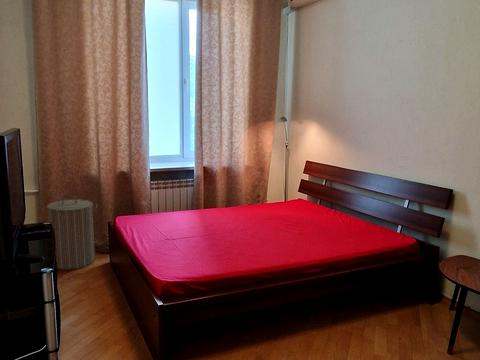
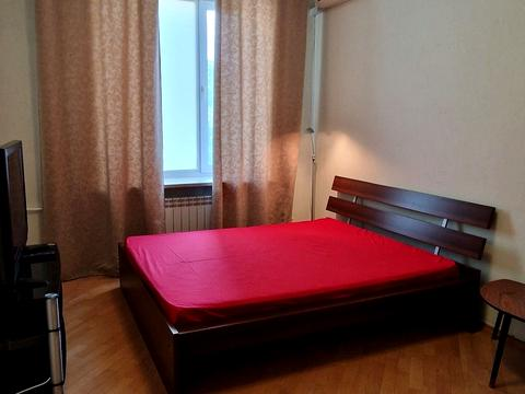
- laundry hamper (71, 228)
